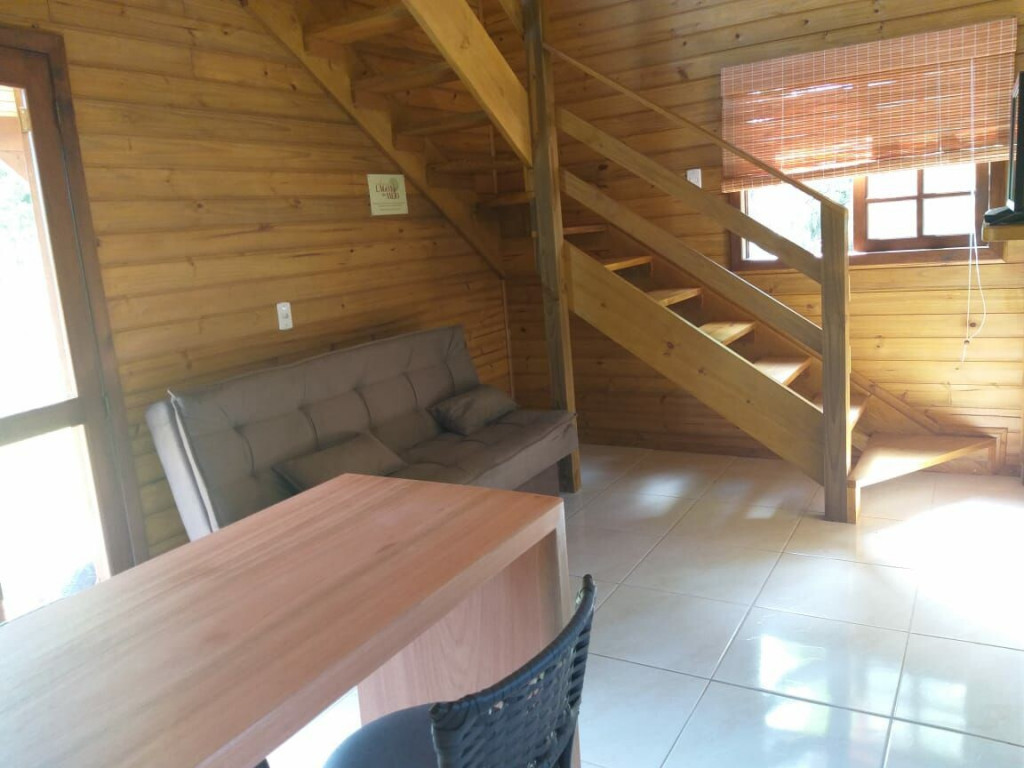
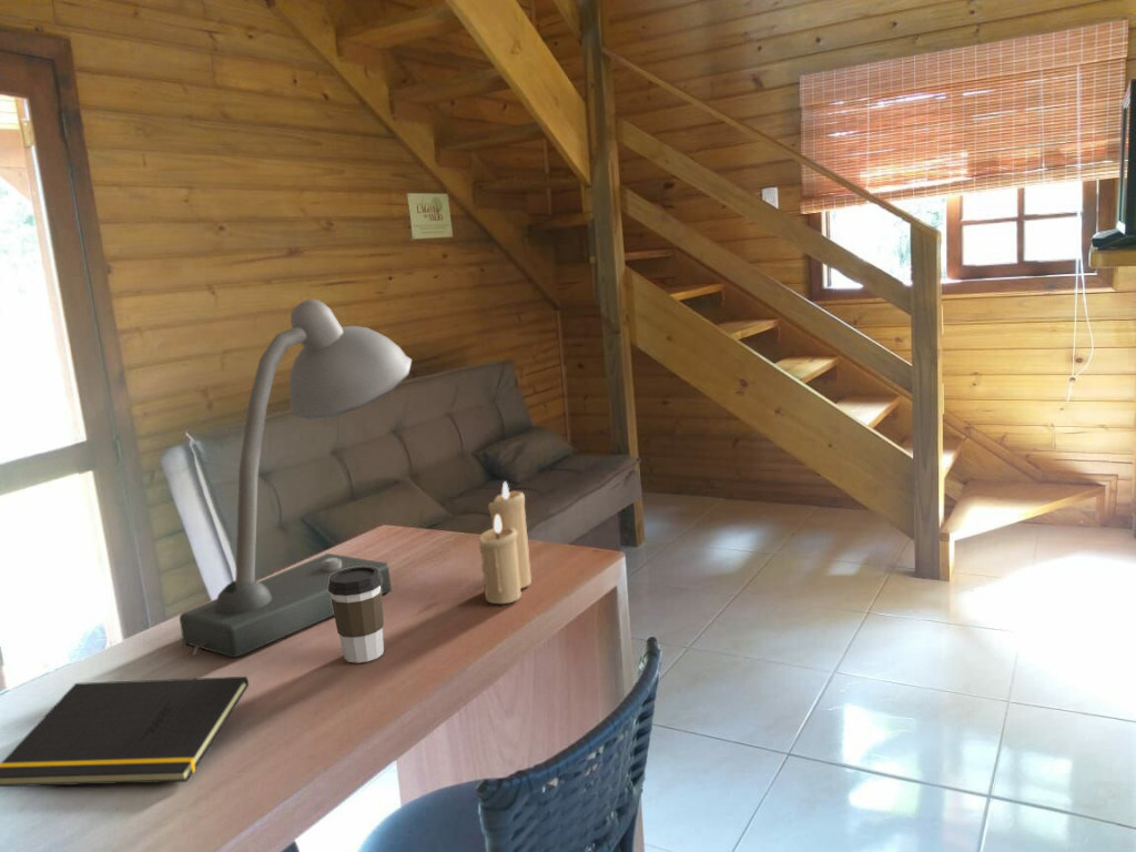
+ notepad (126, 728)
+ candle (504, 539)
+ coffee cup (358, 615)
+ desk lamp (260, 455)
